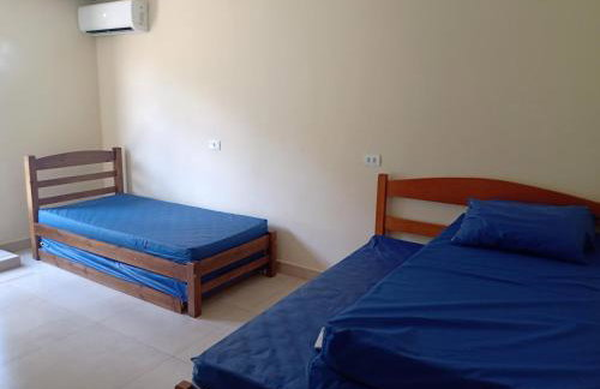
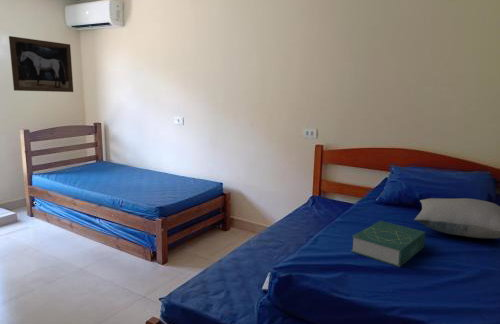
+ wall art (43, 66)
+ pillow (461, 216)
+ book (389, 241)
